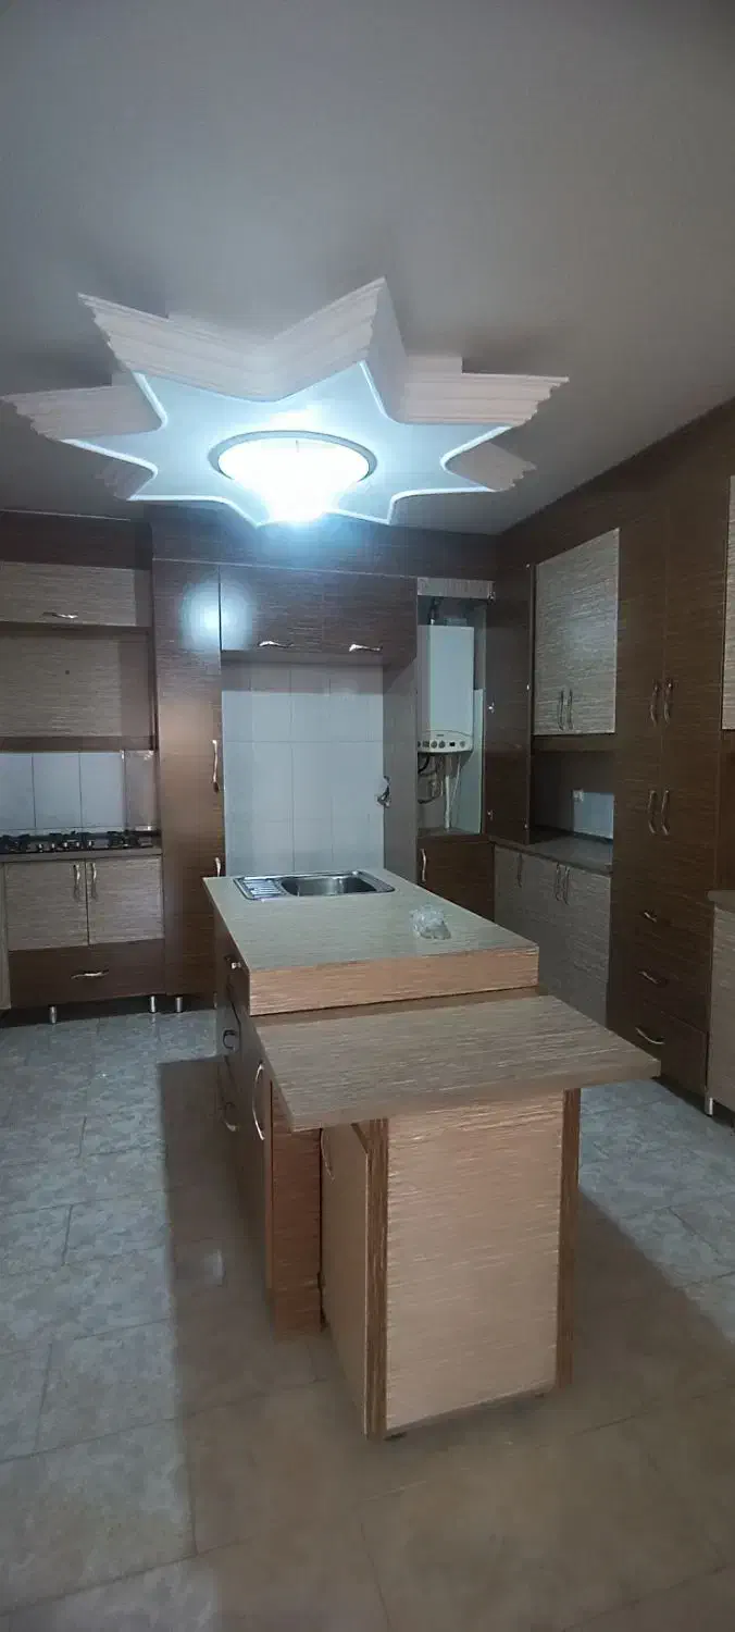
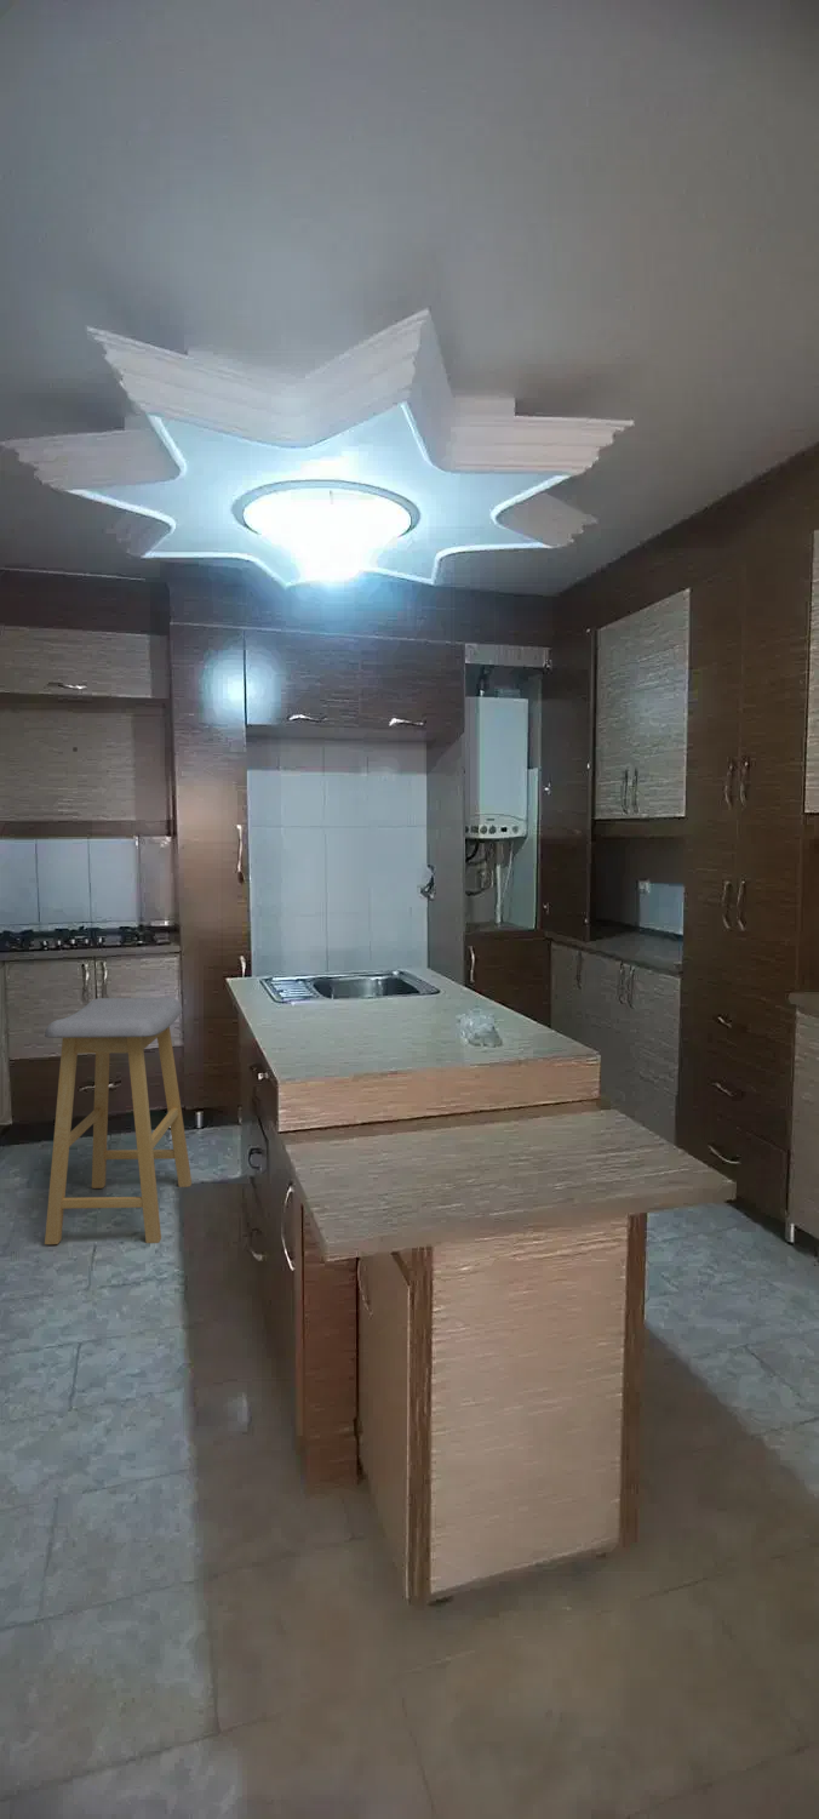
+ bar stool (133, 1111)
